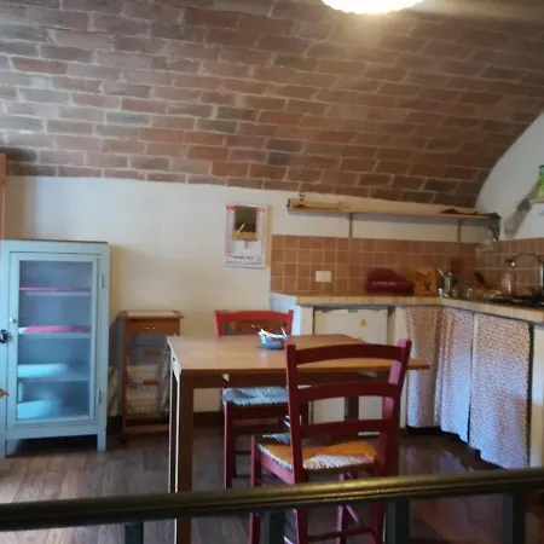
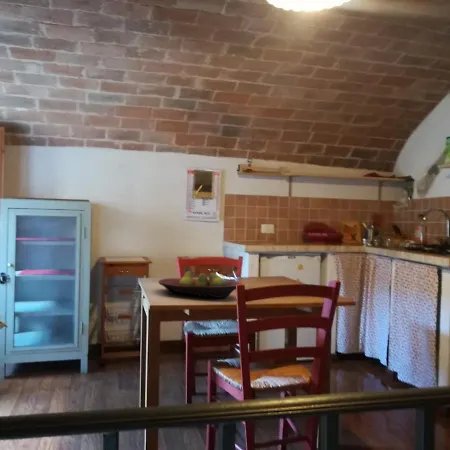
+ fruit bowl (199, 283)
